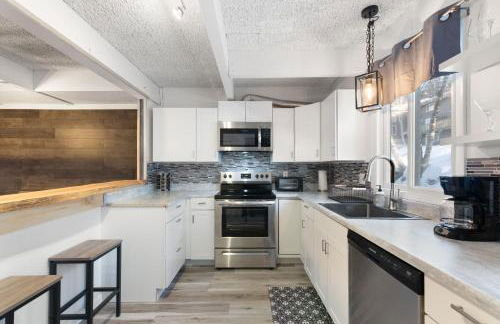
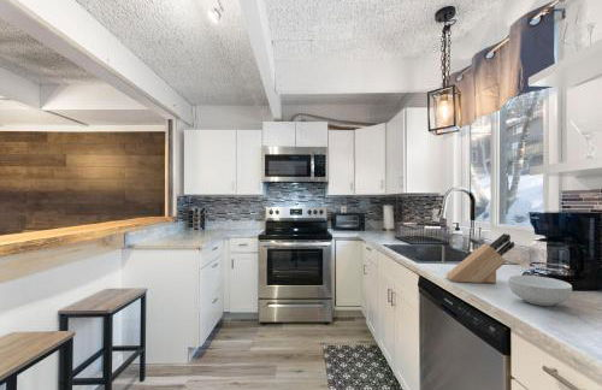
+ cereal bowl (538, 291)
+ knife block (479, 256)
